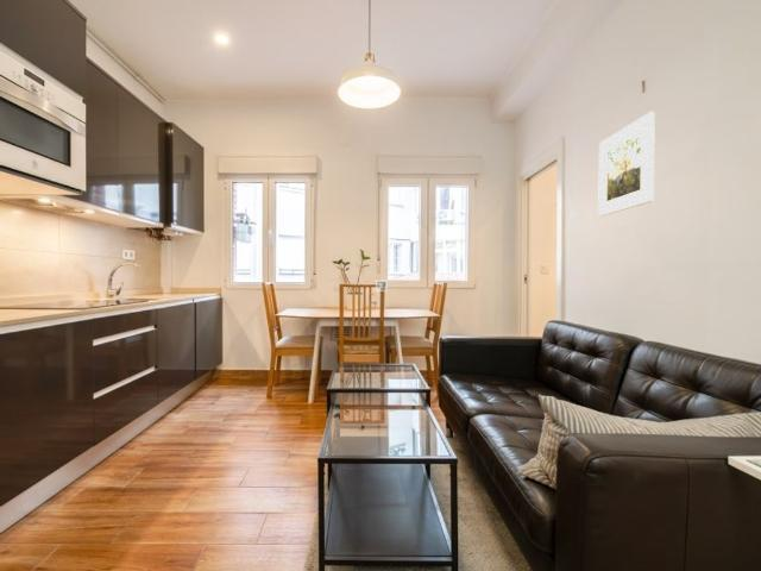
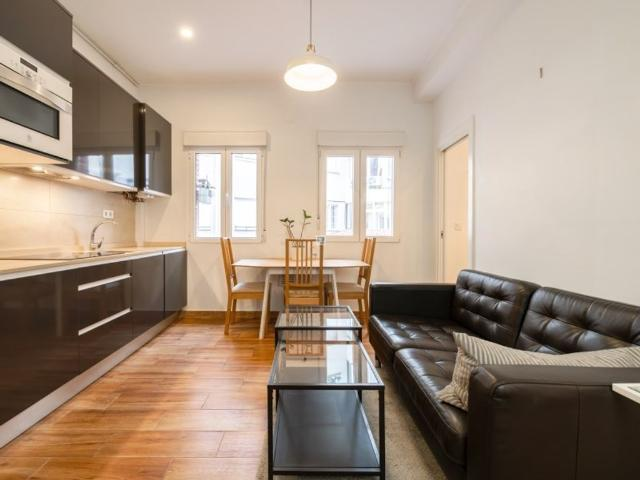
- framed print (623, 169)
